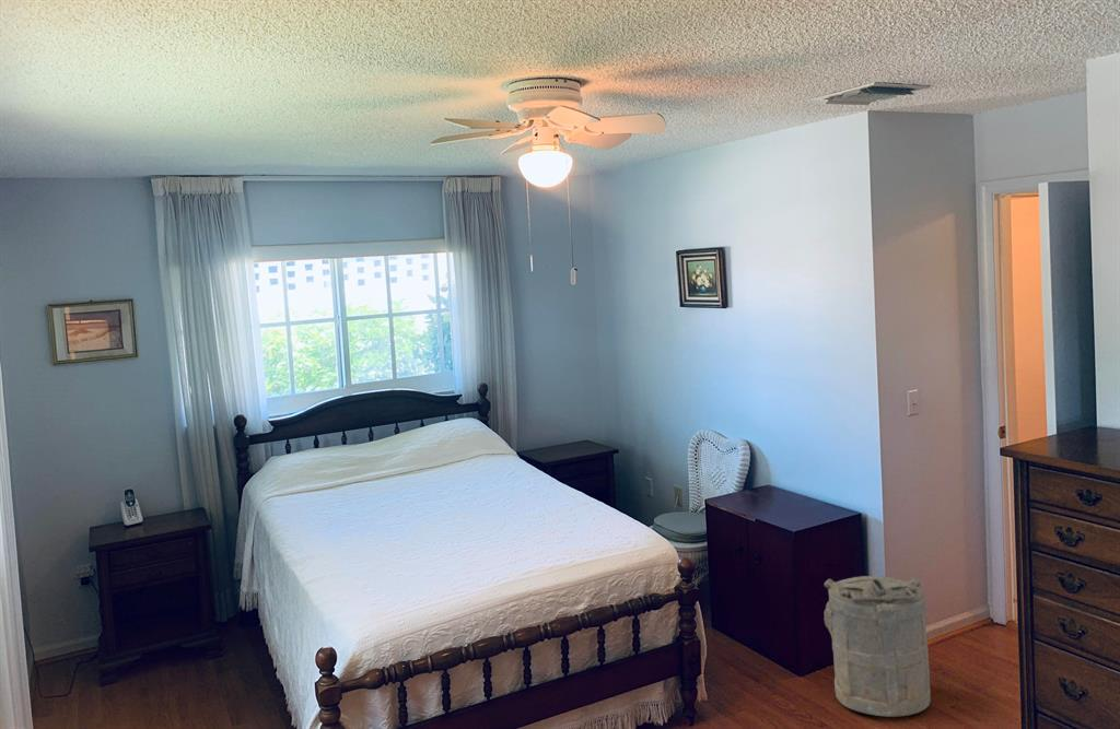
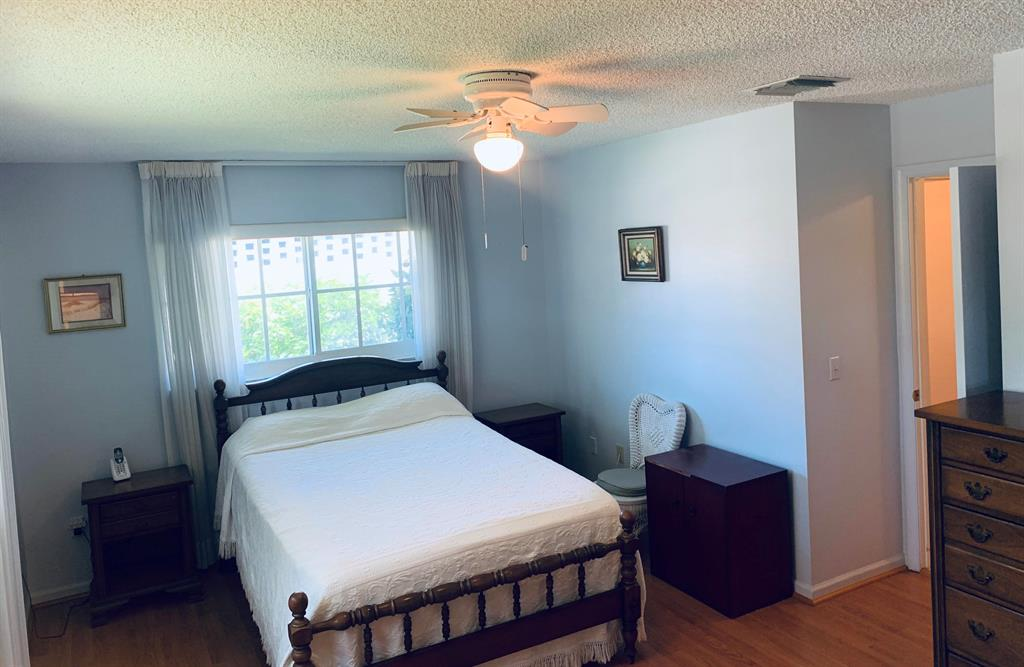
- laundry hamper (874, 636)
